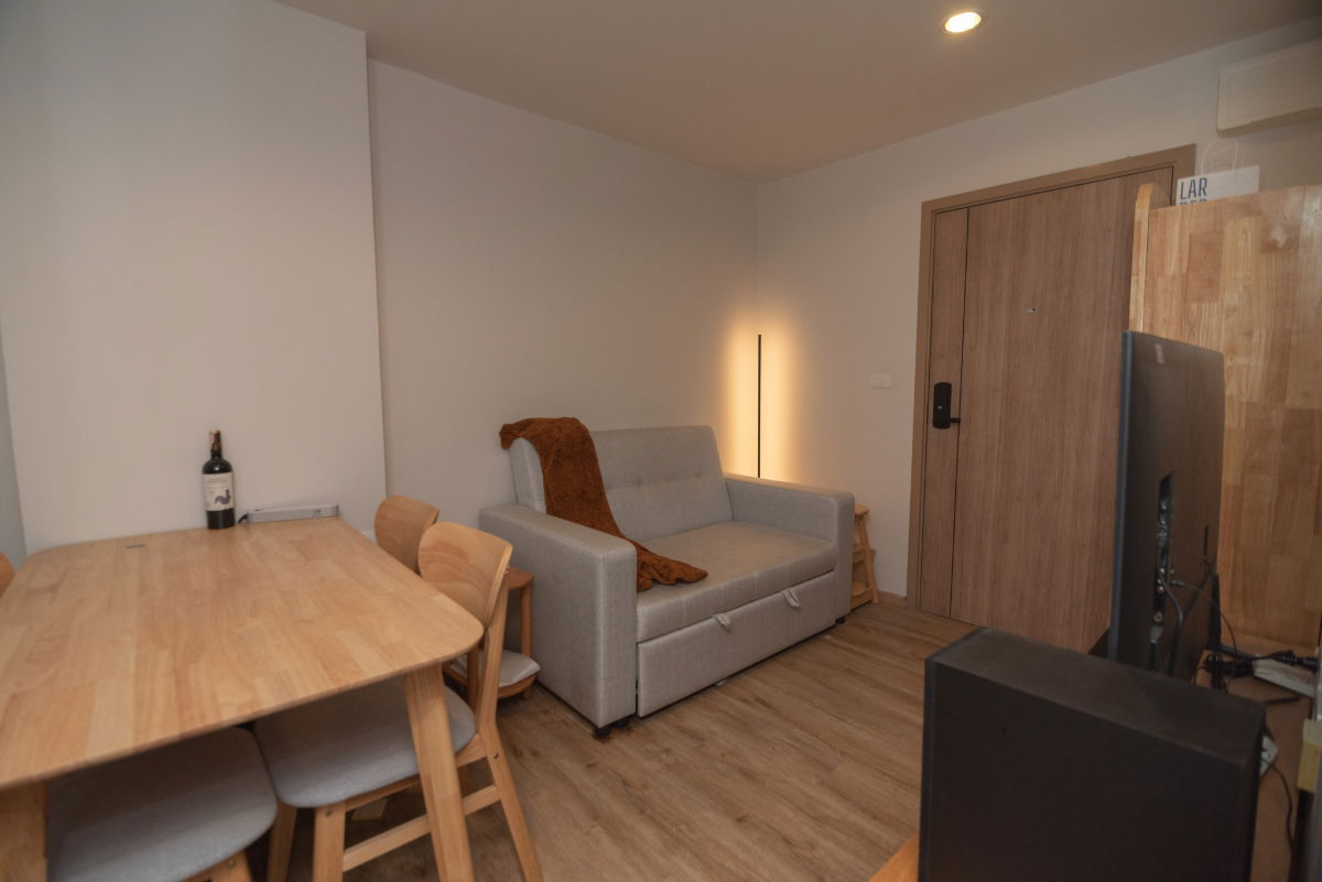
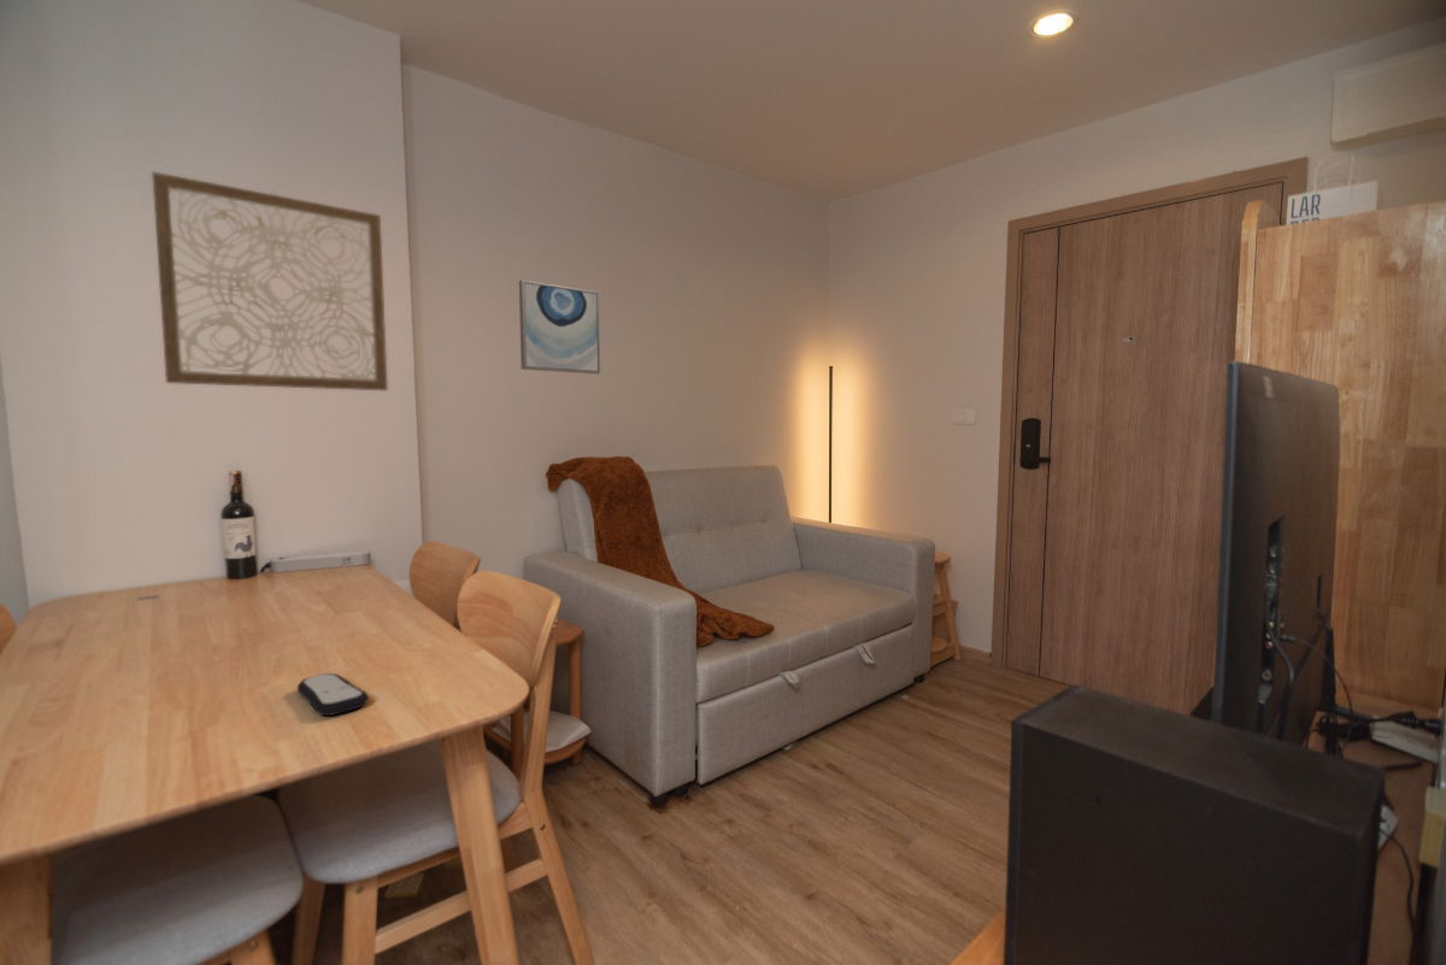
+ wall art (275, 295)
+ remote control (330, 692)
+ wall art (560, 329)
